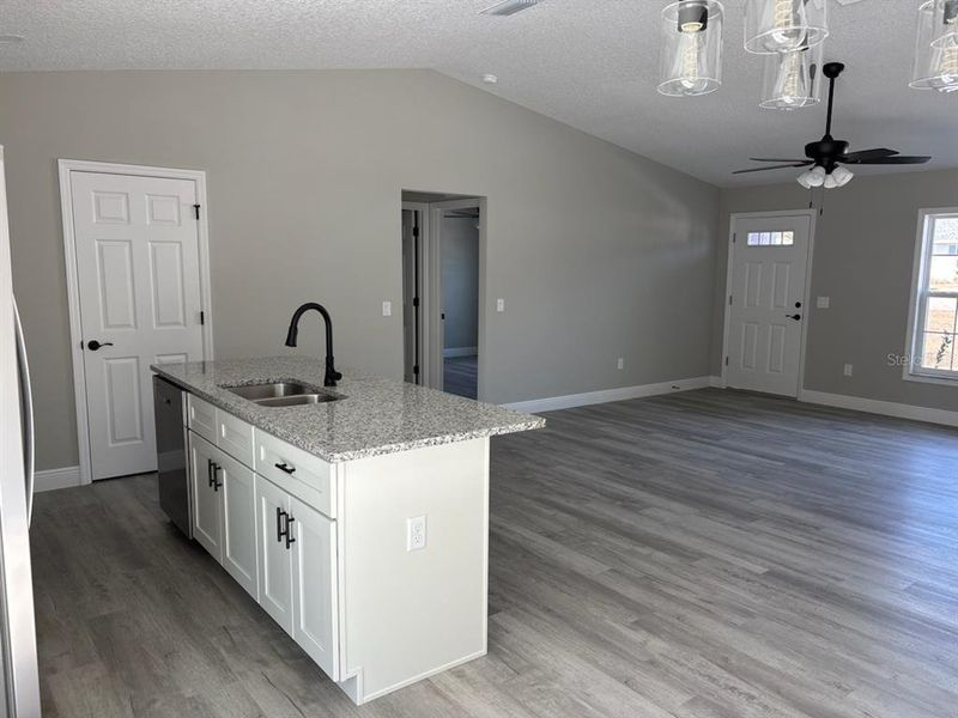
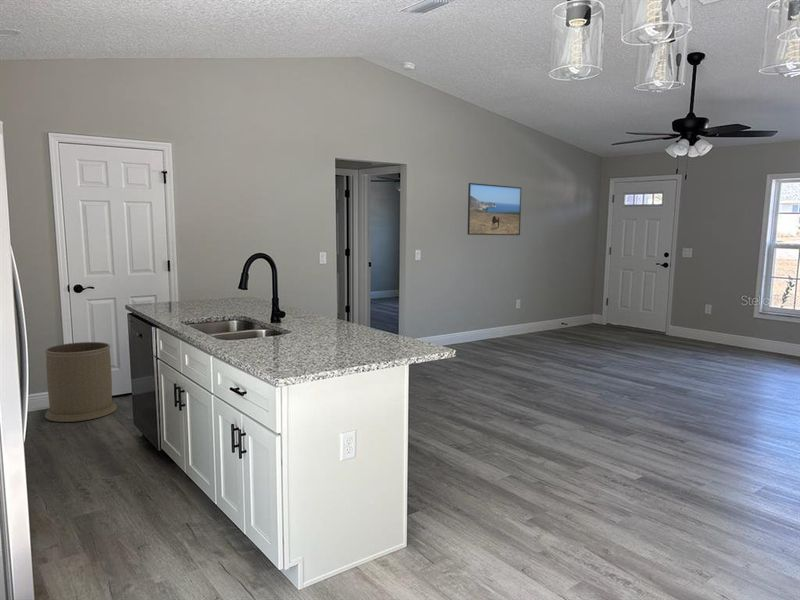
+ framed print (495, 210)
+ trash can (80, 379)
